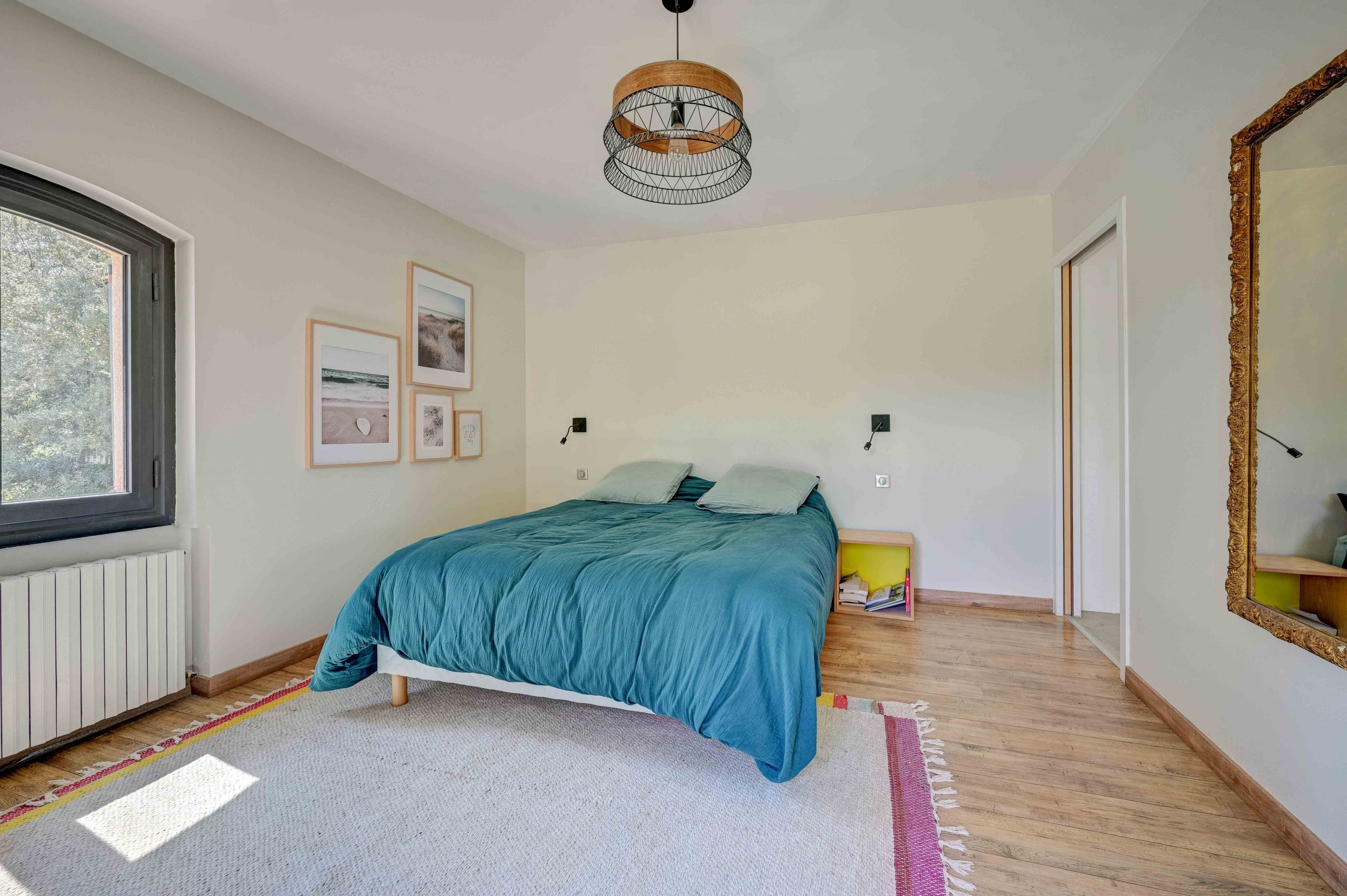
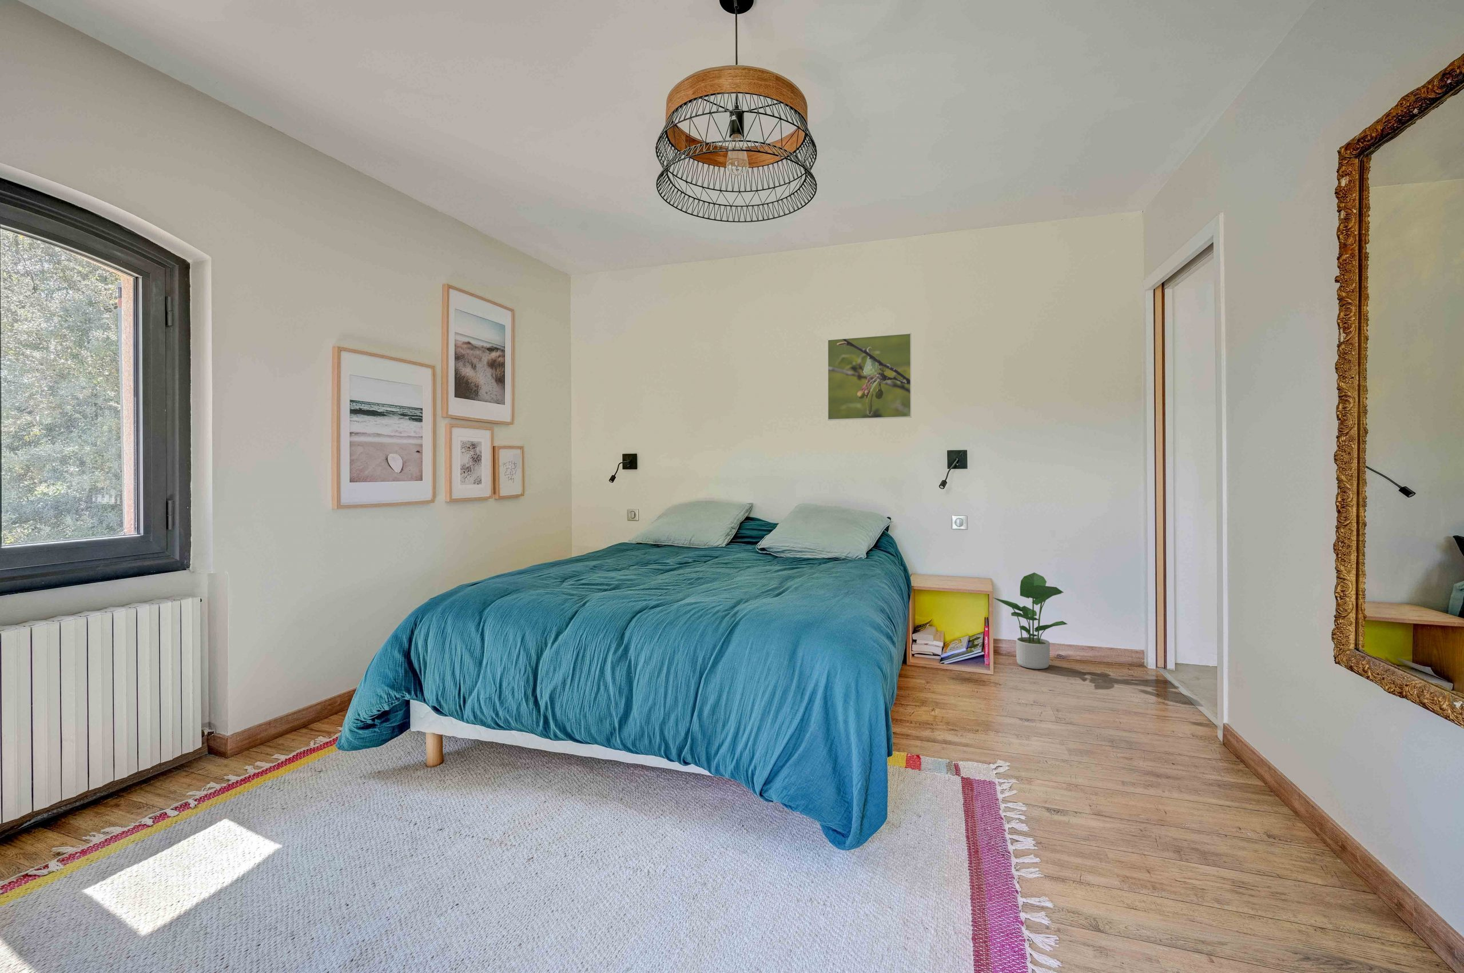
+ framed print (868, 378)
+ potted plant (1029, 621)
